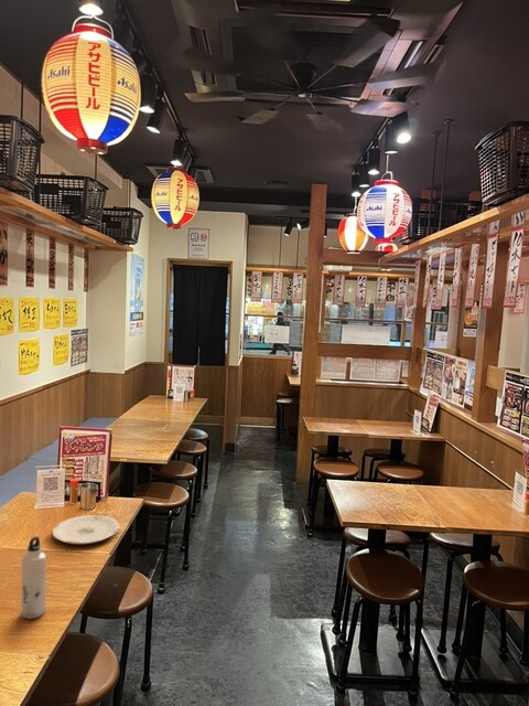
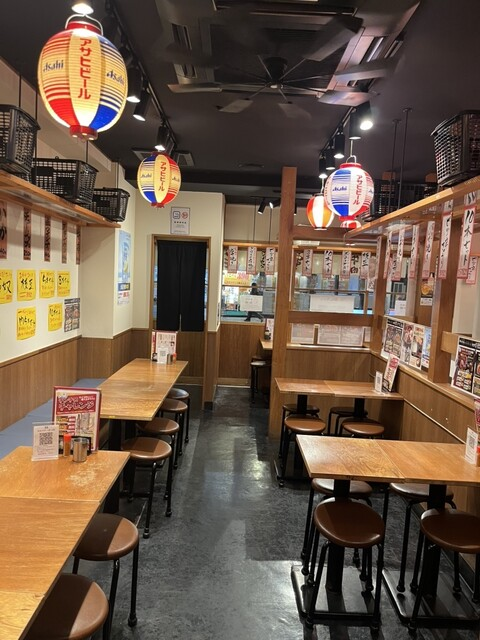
- water bottle (33, 575)
- plate (86, 531)
